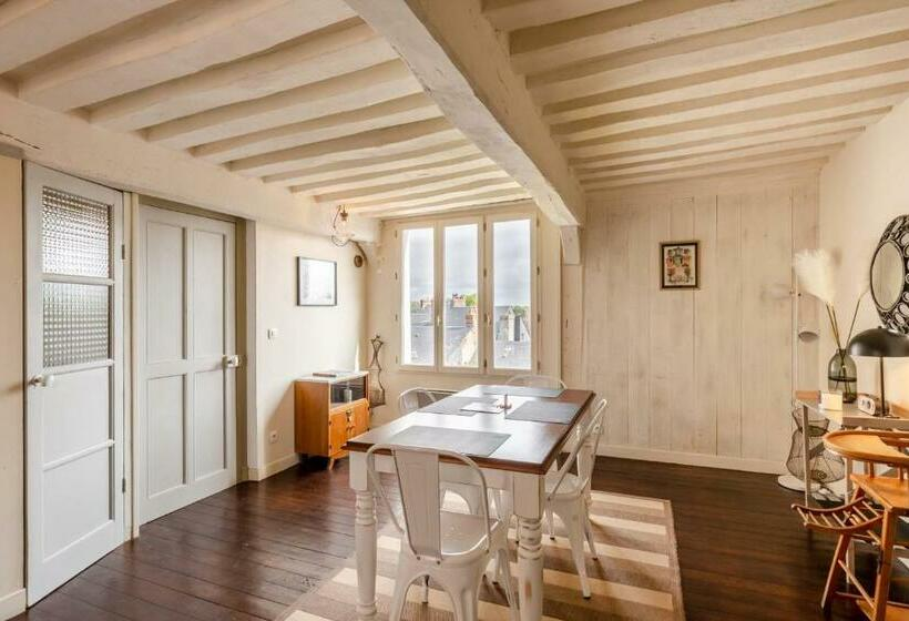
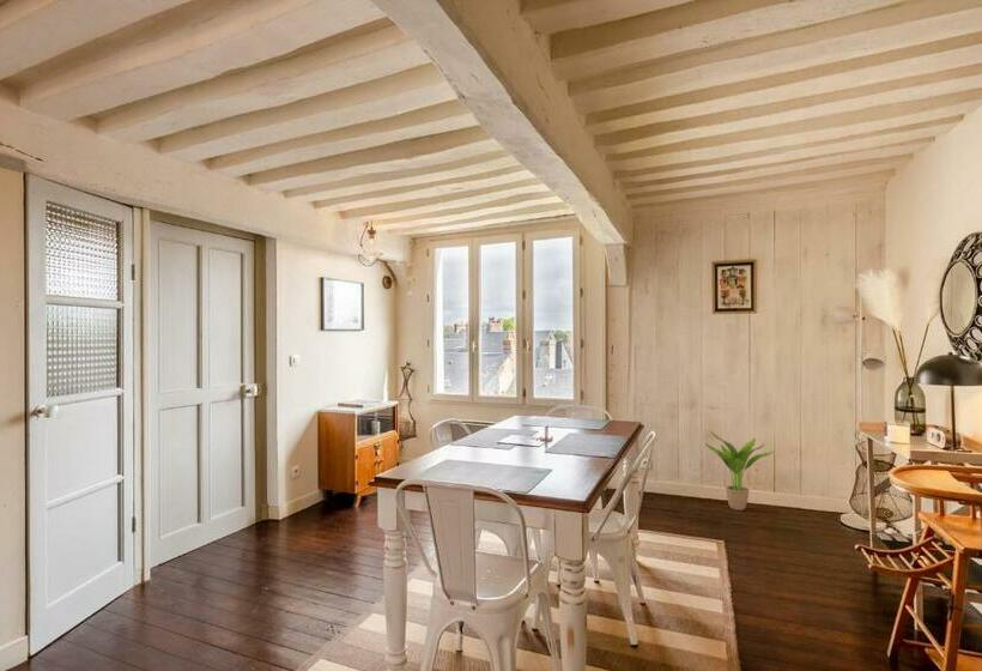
+ potted plant (739, 470)
